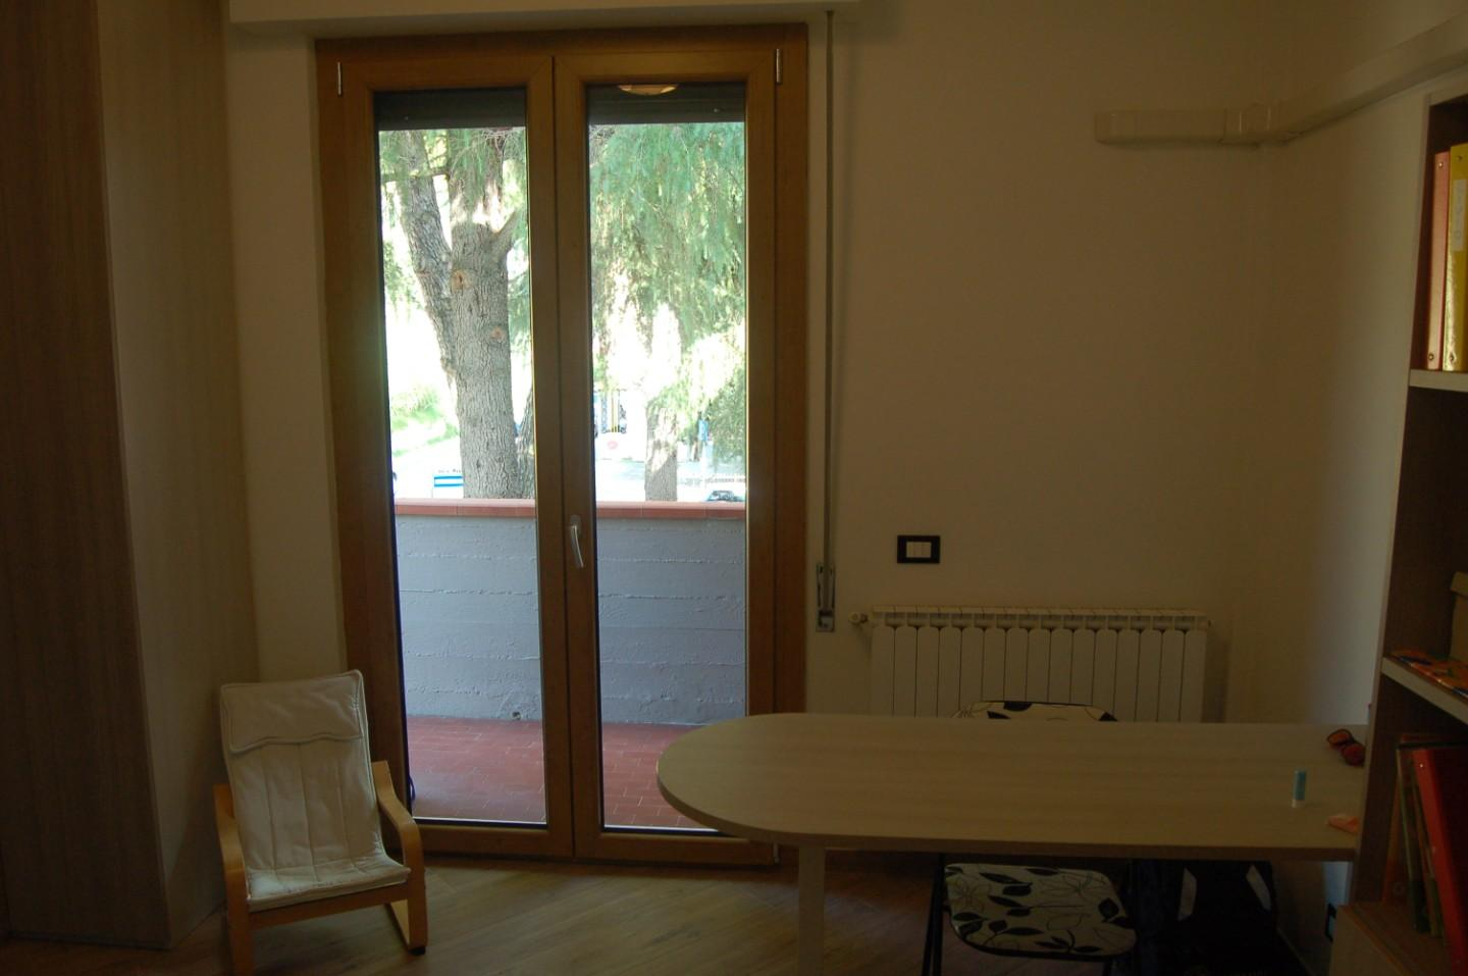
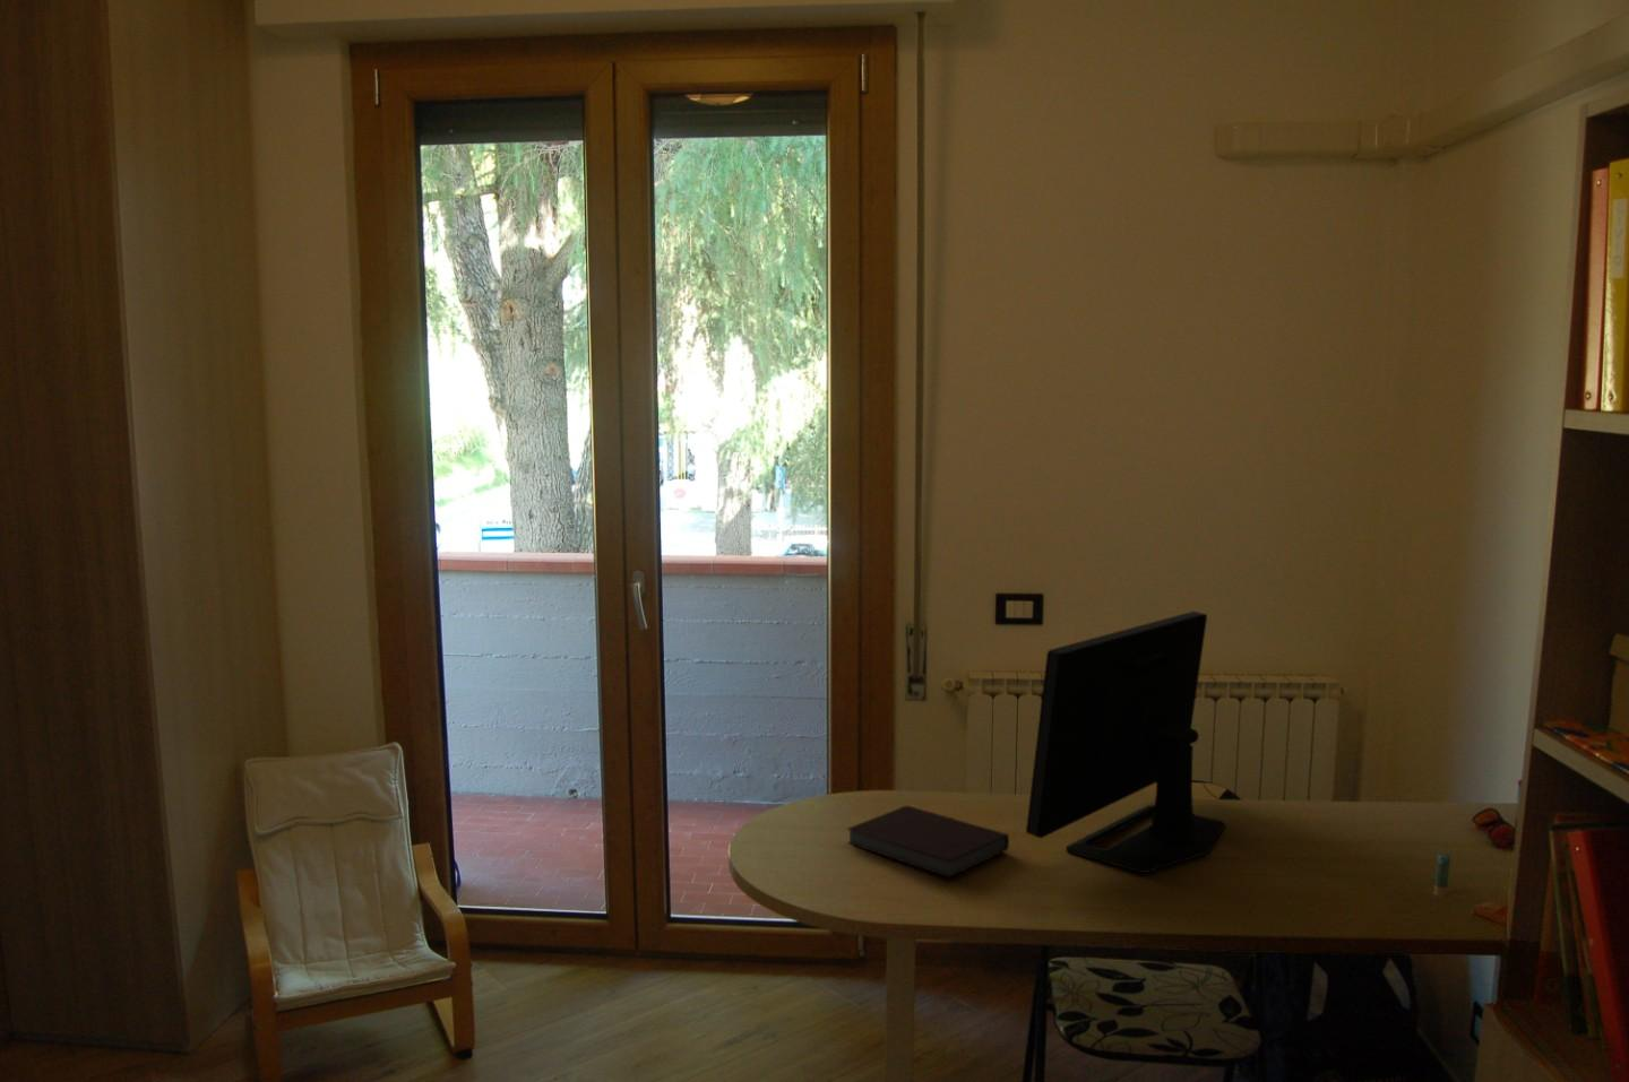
+ monitor (1158, 737)
+ notebook (927, 839)
